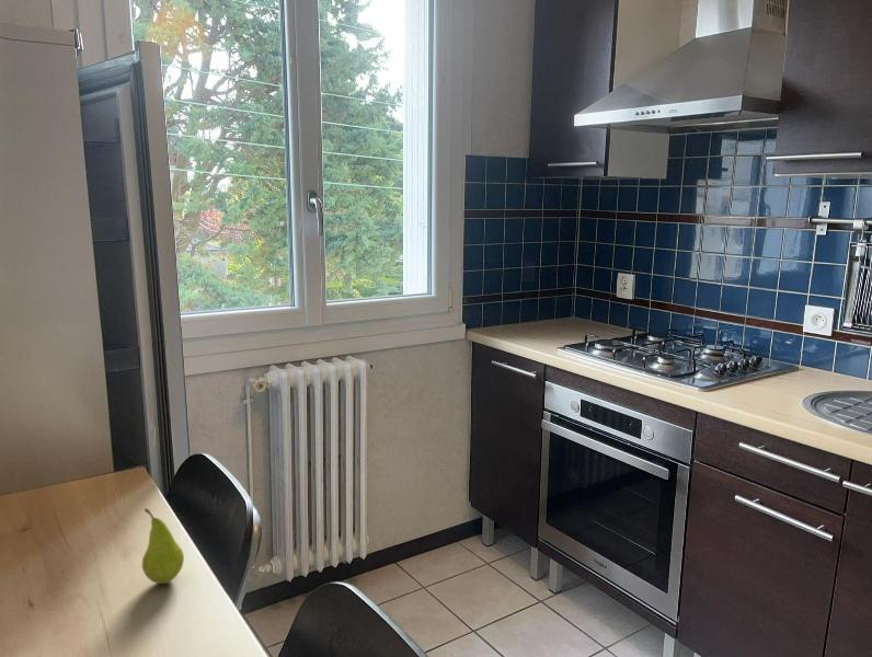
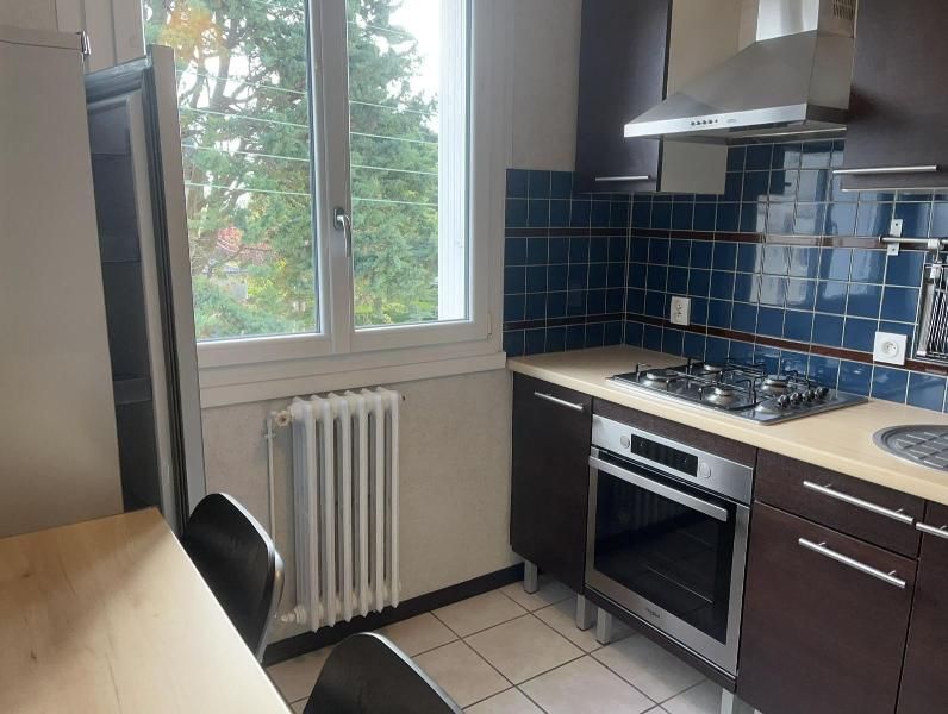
- fruit (161, 544)
